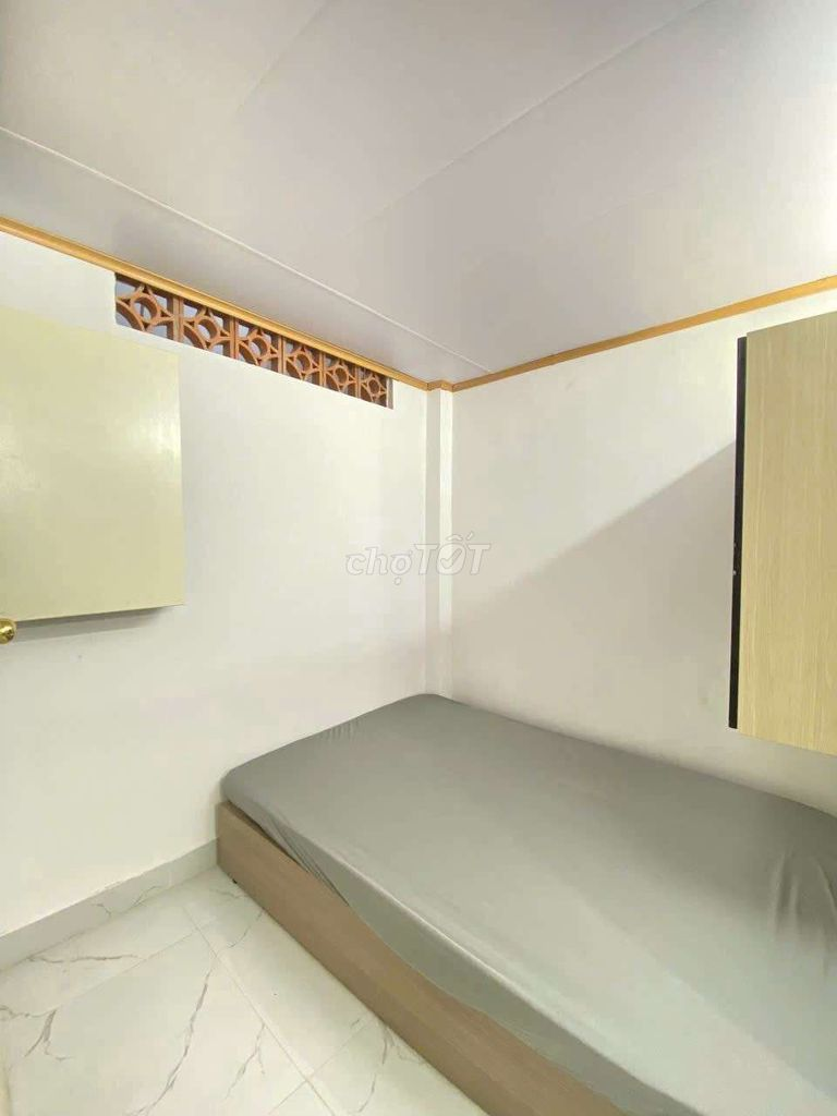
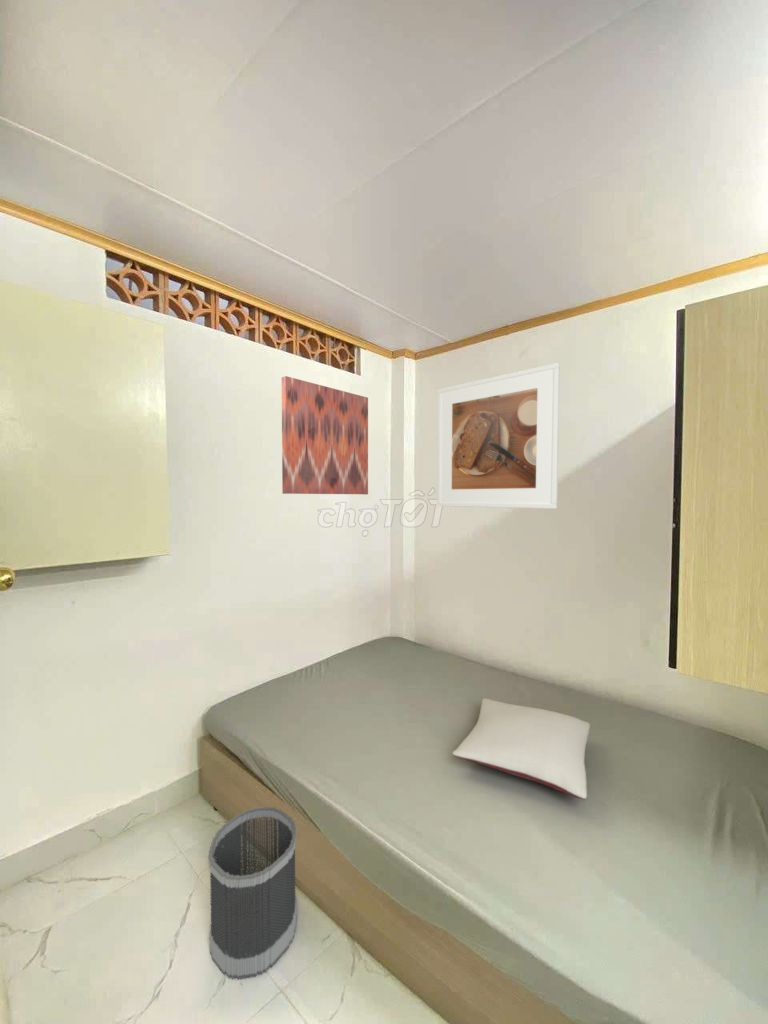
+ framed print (491, 442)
+ pillow (524, 738)
+ wall art (329, 441)
+ wastebasket (254, 884)
